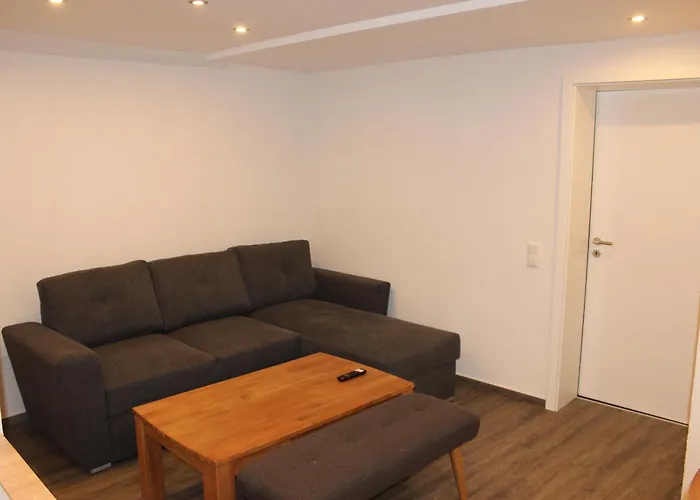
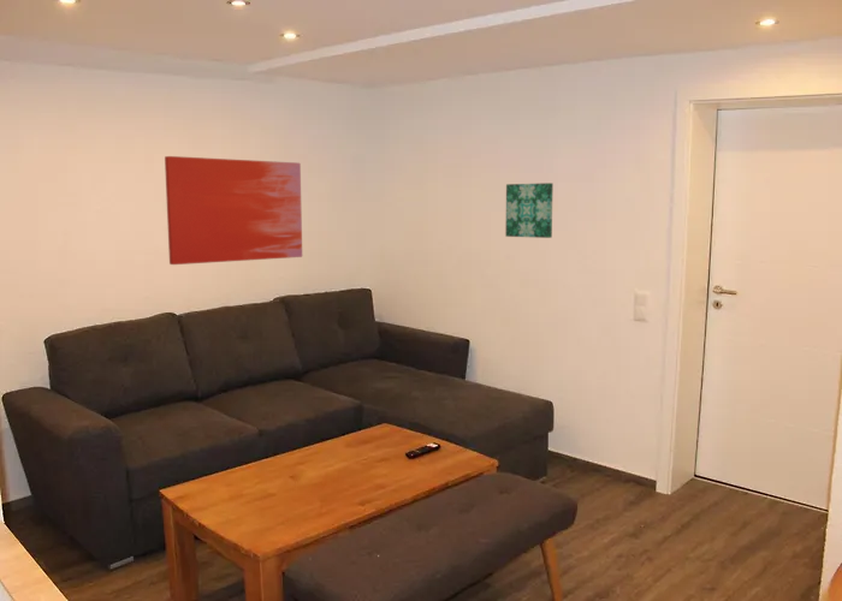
+ wall art (528, 210)
+ wall art (238, 210)
